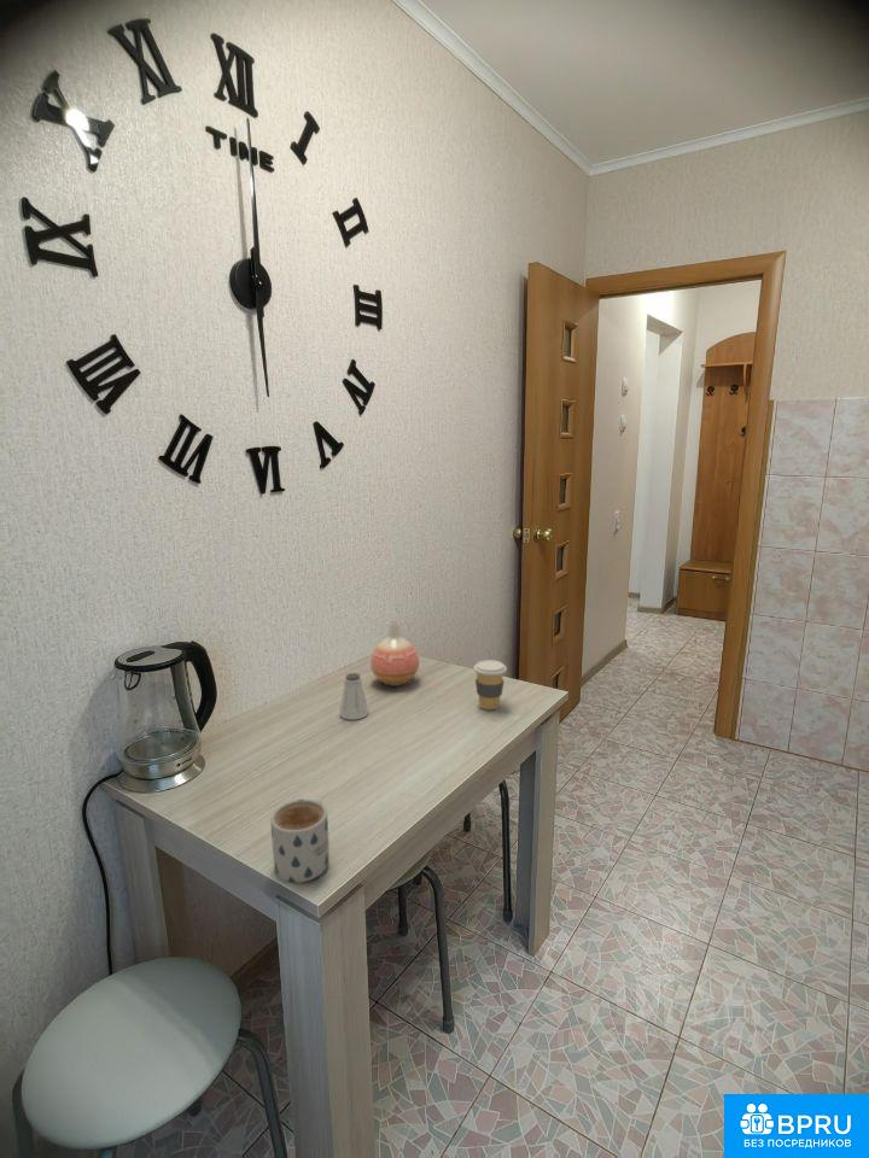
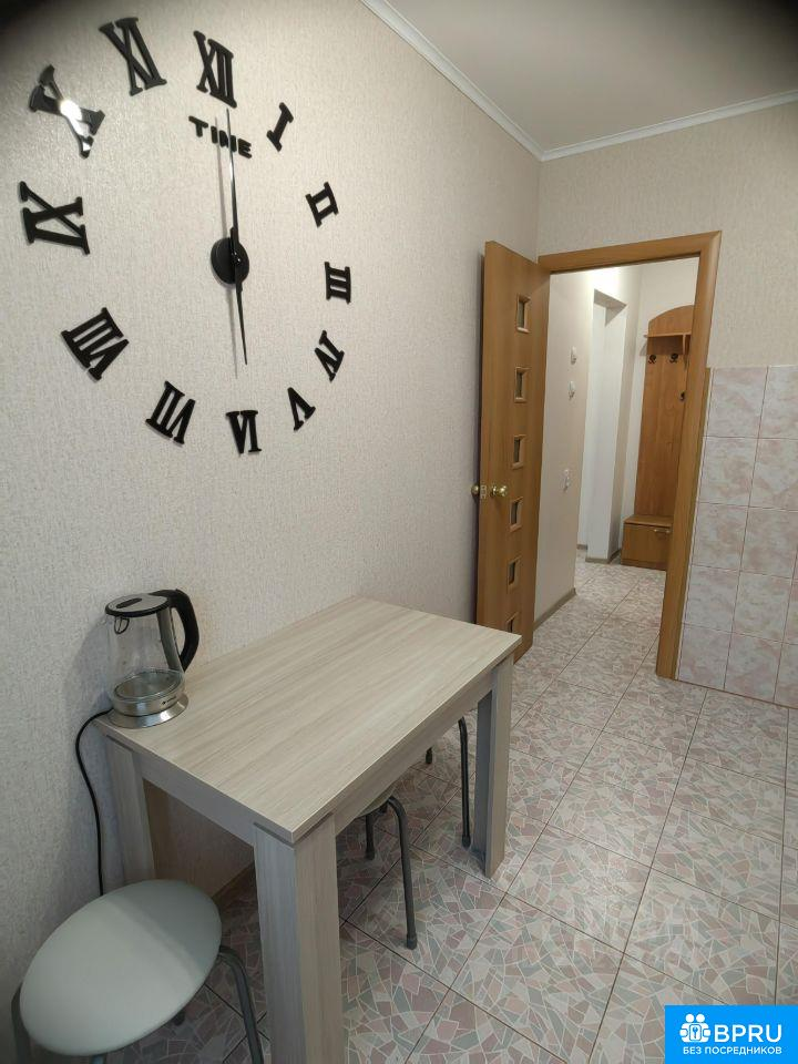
- mug (305, 834)
- coffee cup (489, 685)
- vase (395, 651)
- saltshaker (352, 694)
